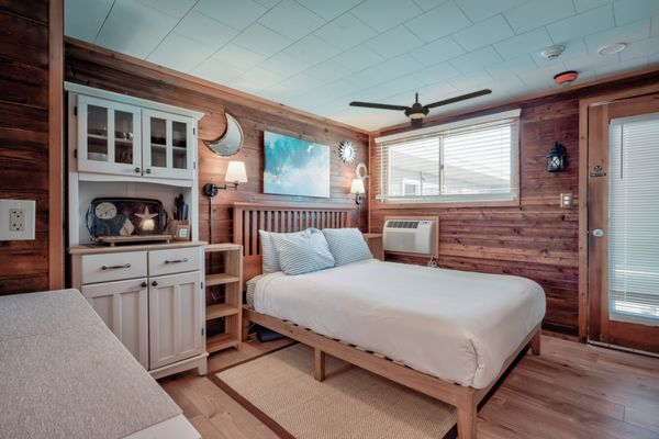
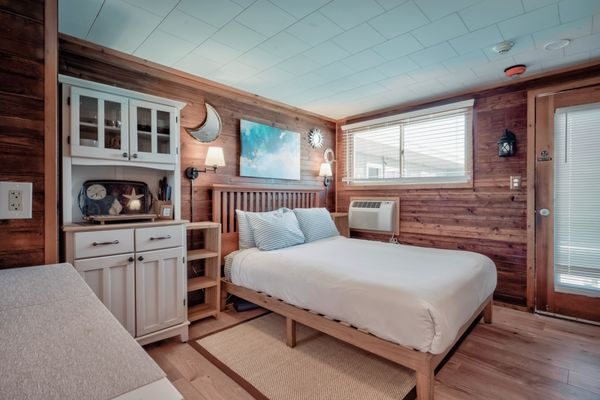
- ceiling fan (416, 110)
